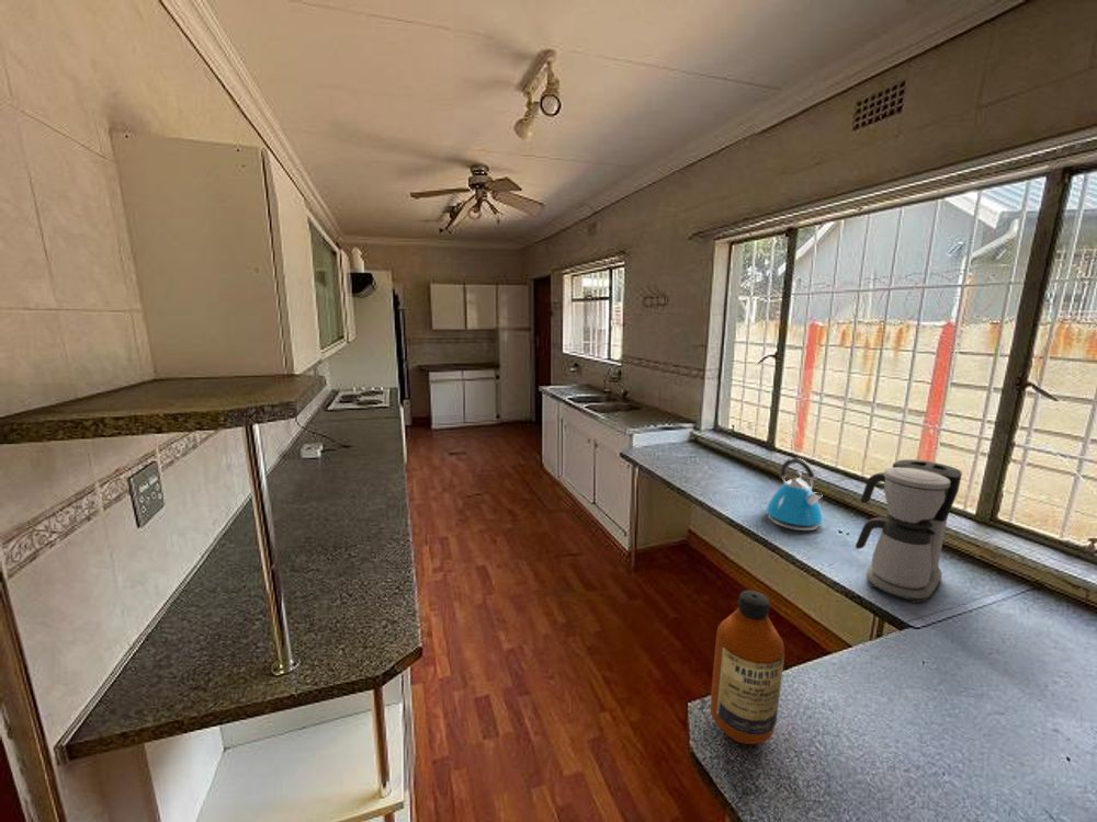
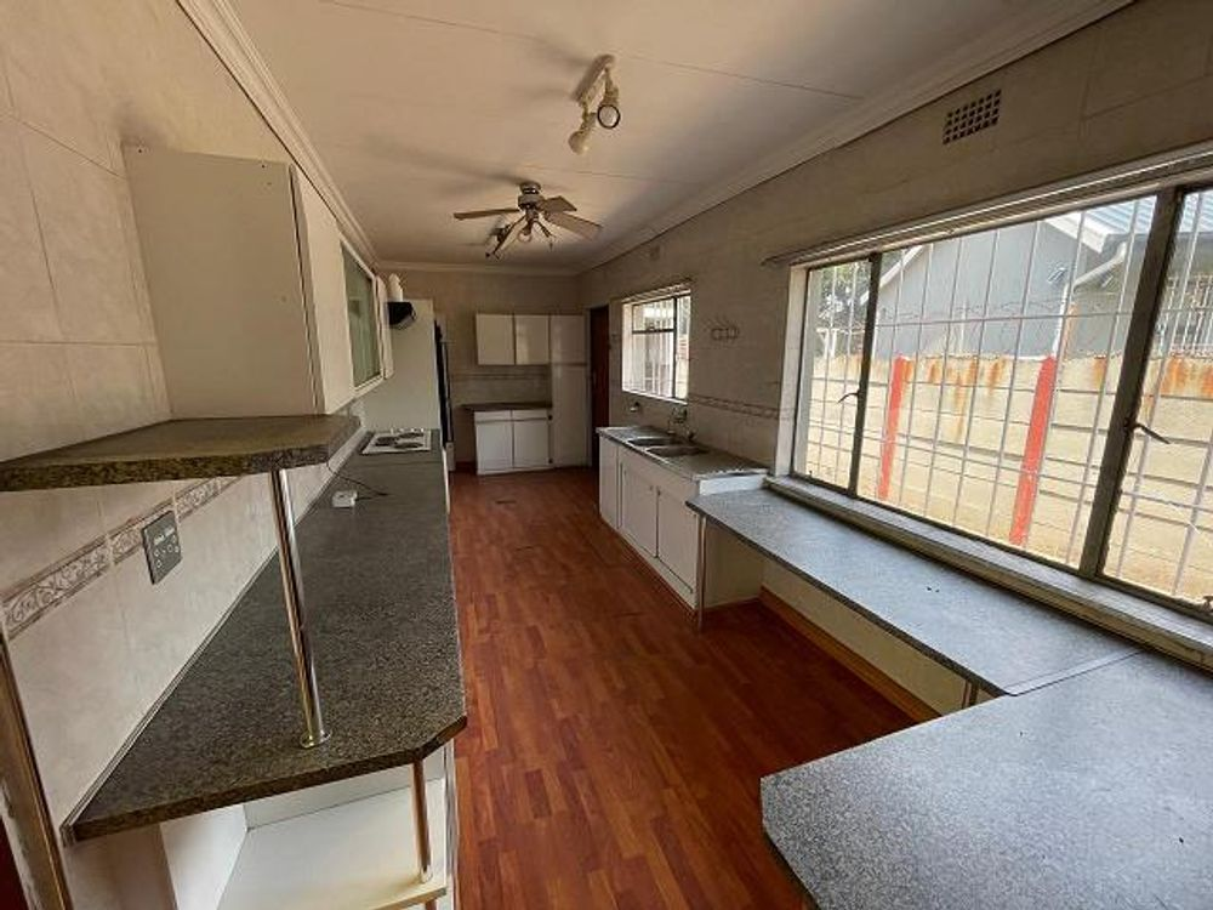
- bottle (746, 664)
- kettle (794, 489)
- coffee maker (903, 523)
